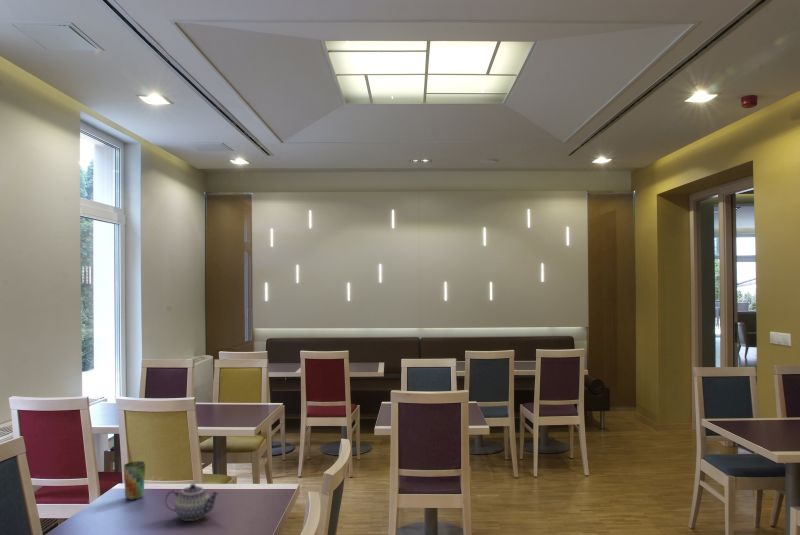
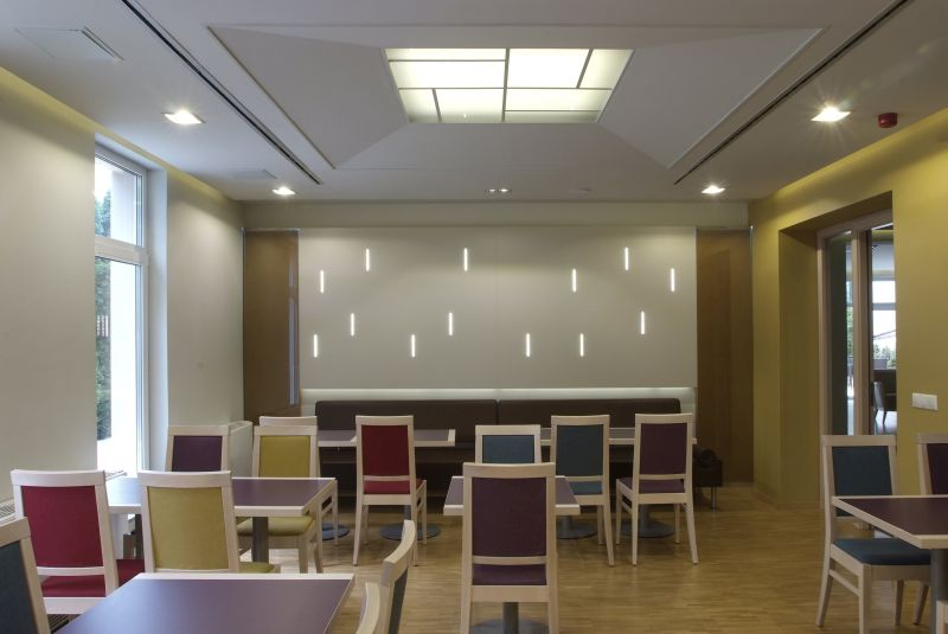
- cup (134, 480)
- teapot (192, 500)
